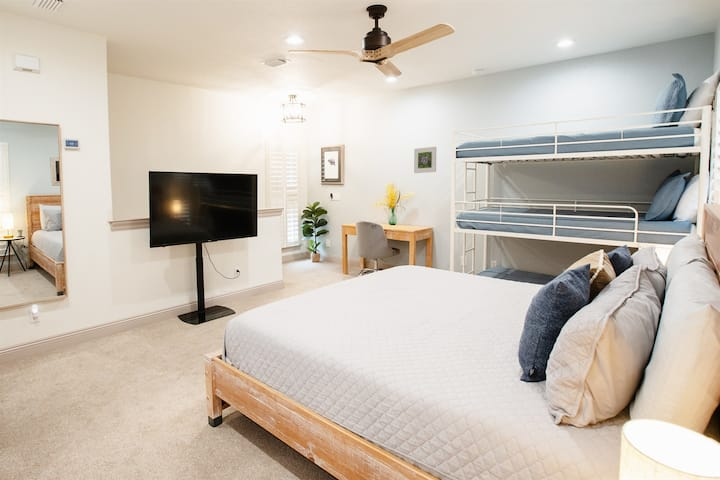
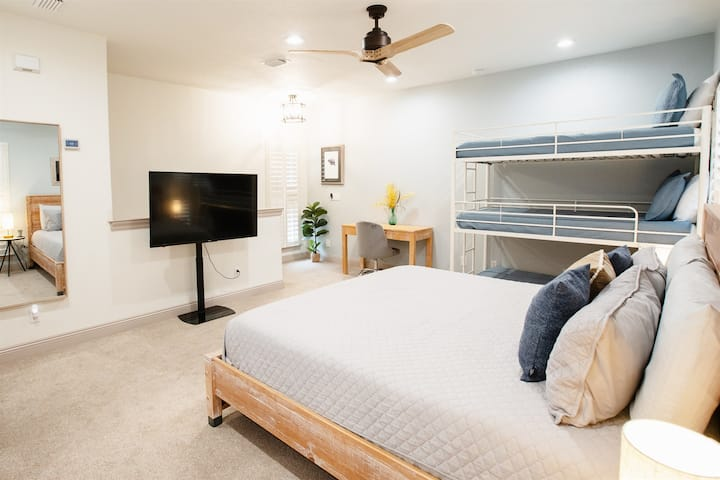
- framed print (425, 160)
